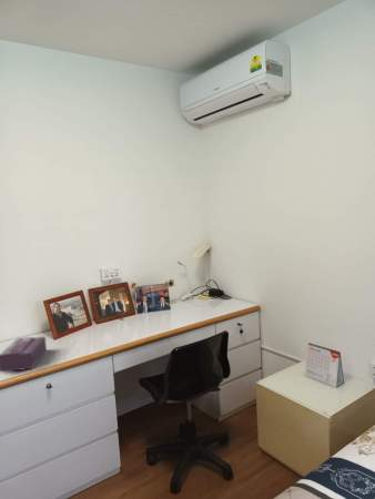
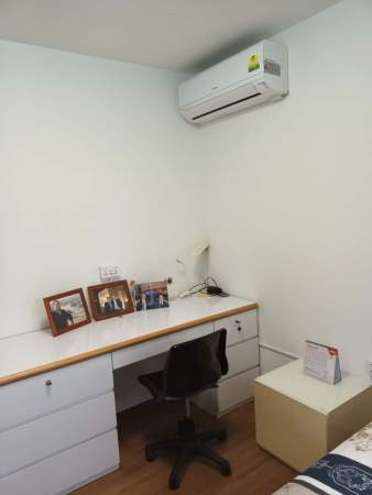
- tissue box (23, 352)
